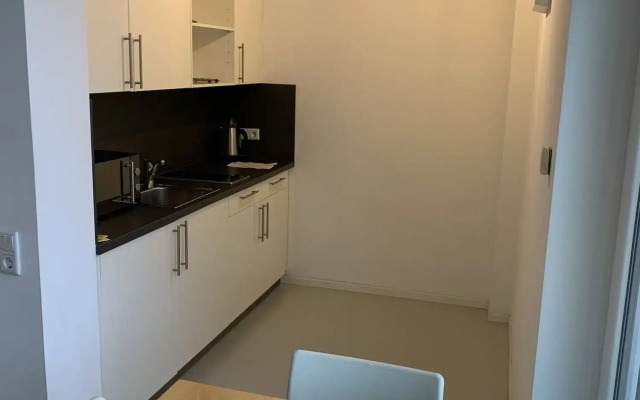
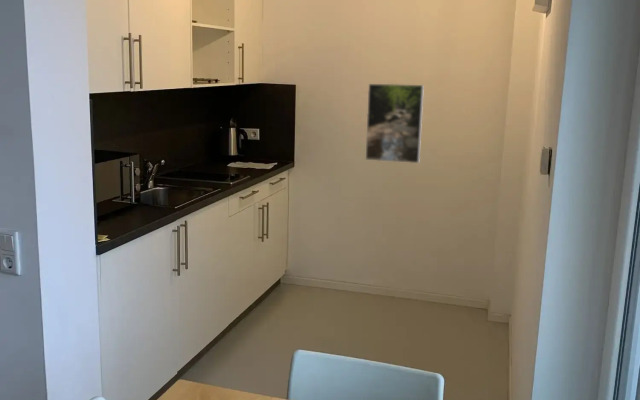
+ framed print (394, 123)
